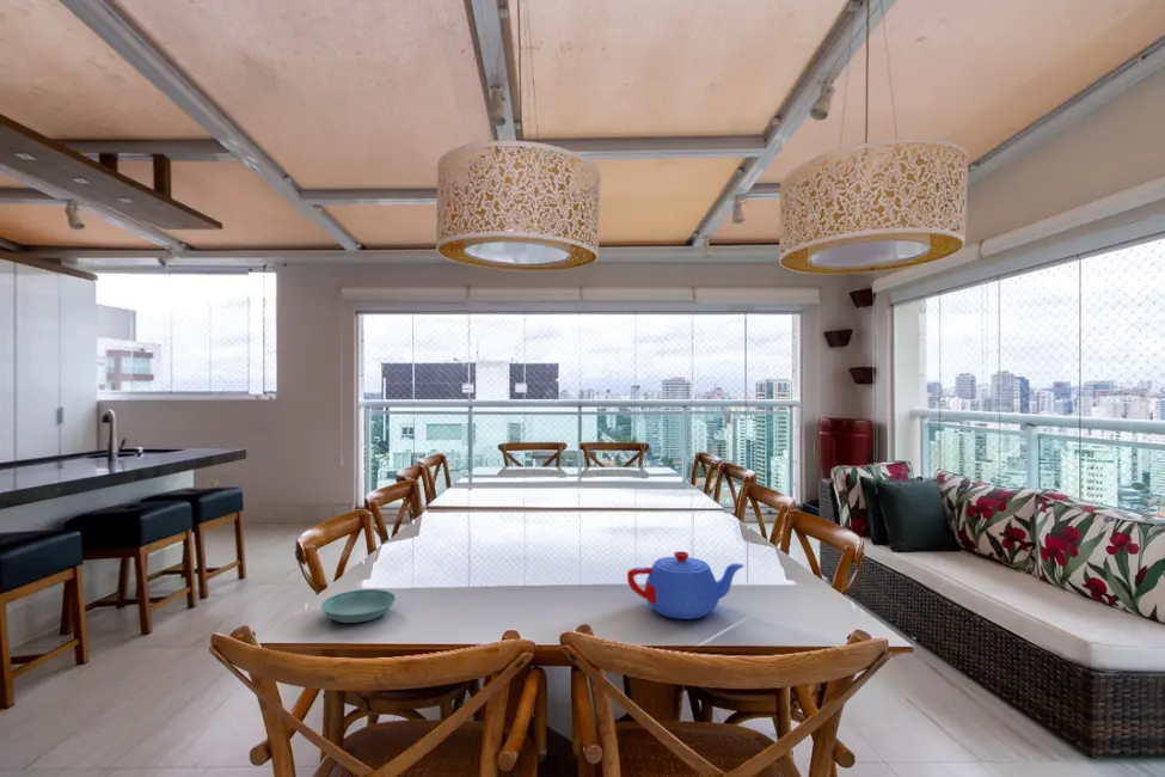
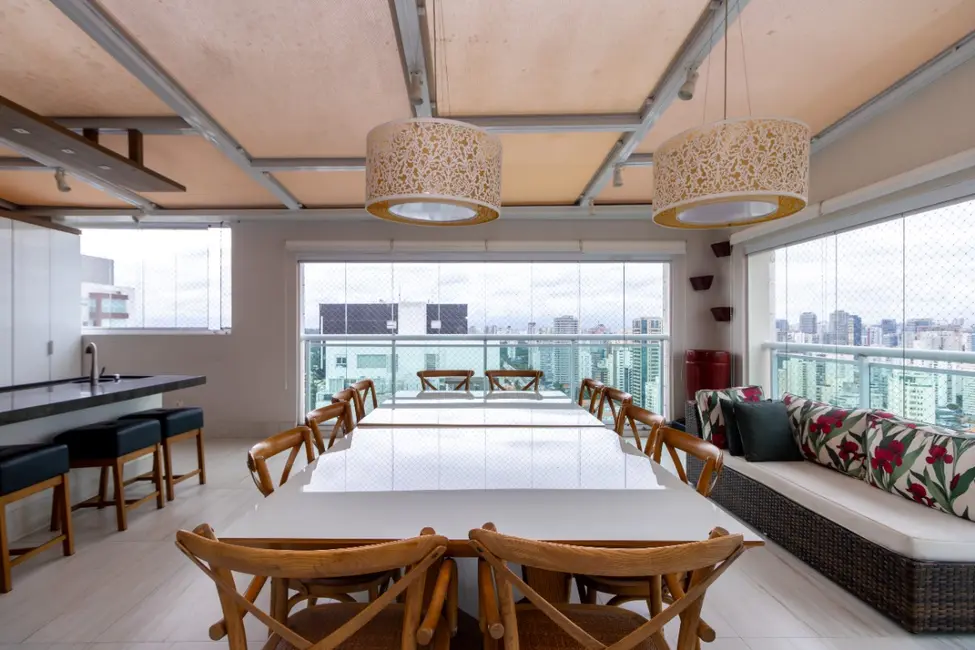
- saucer (358, 606)
- teapot (685, 581)
